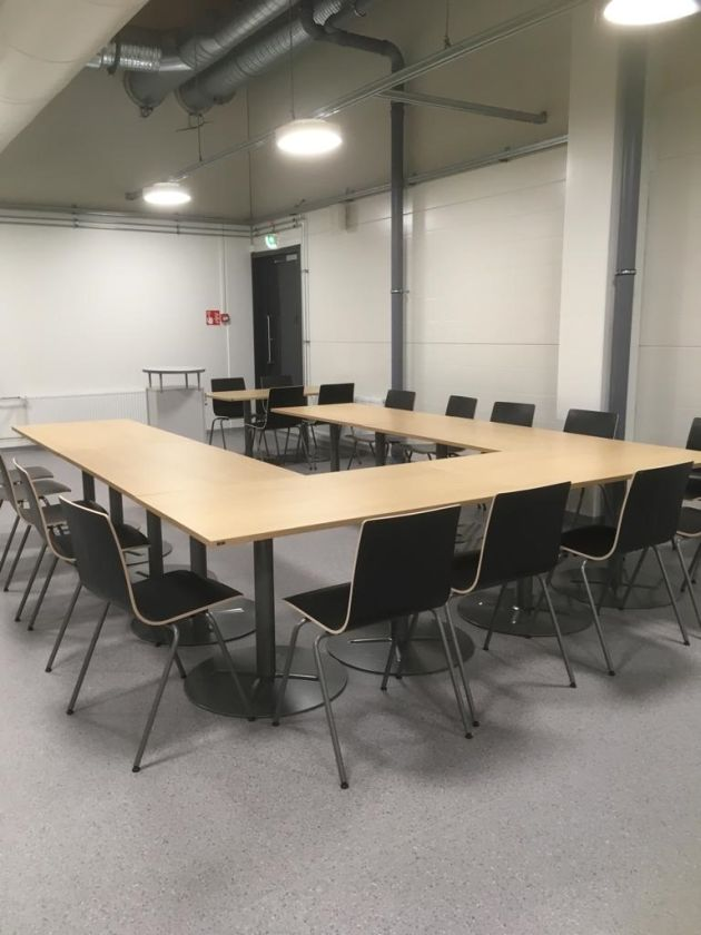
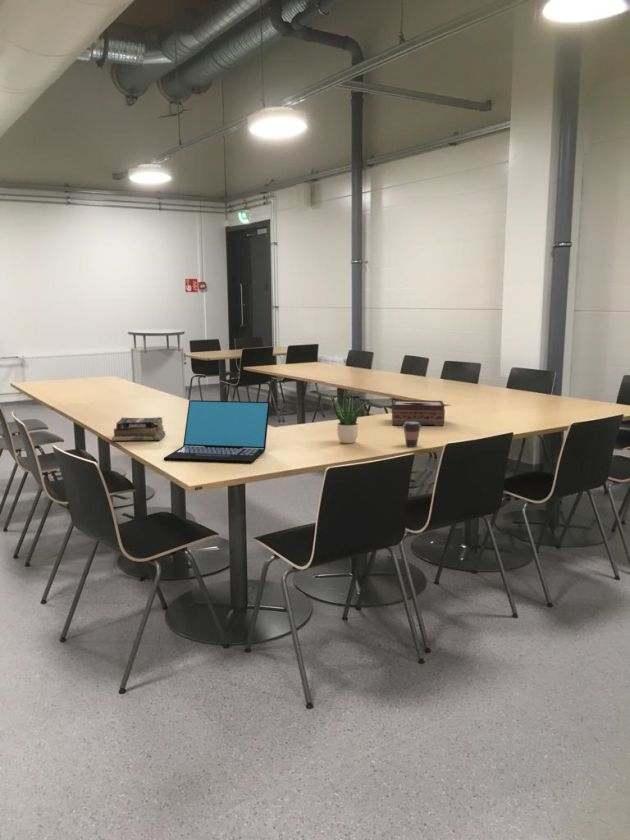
+ coffee cup (411, 434)
+ book (139, 428)
+ potted plant (346, 413)
+ laptop (218, 429)
+ tissue box (417, 412)
